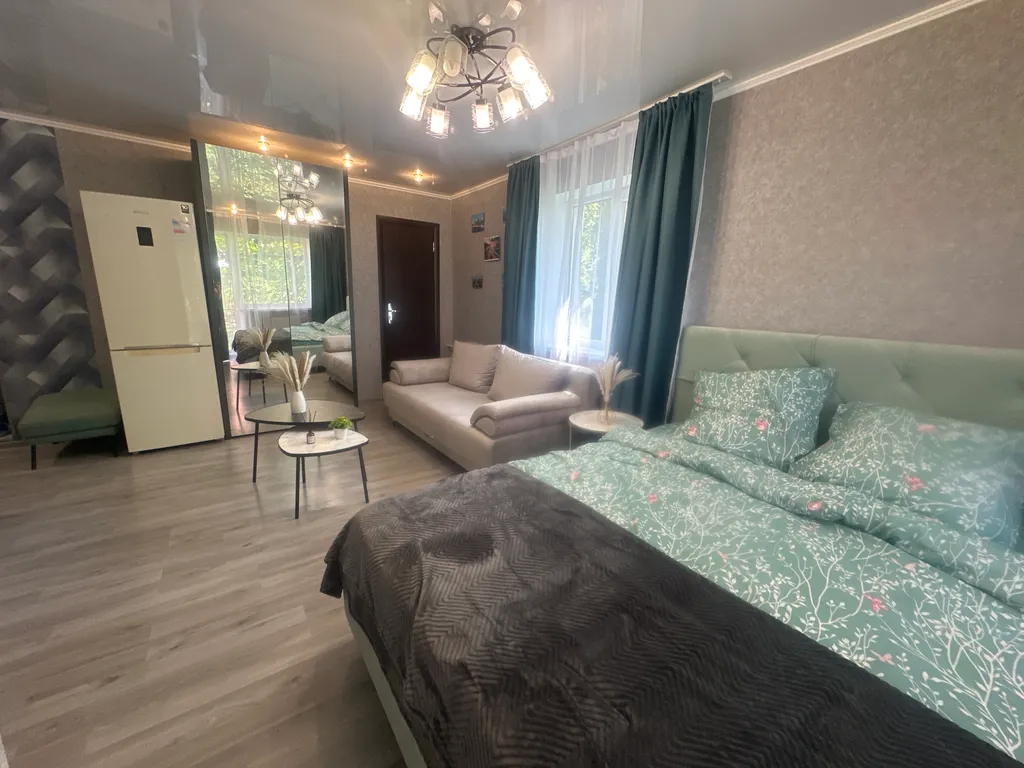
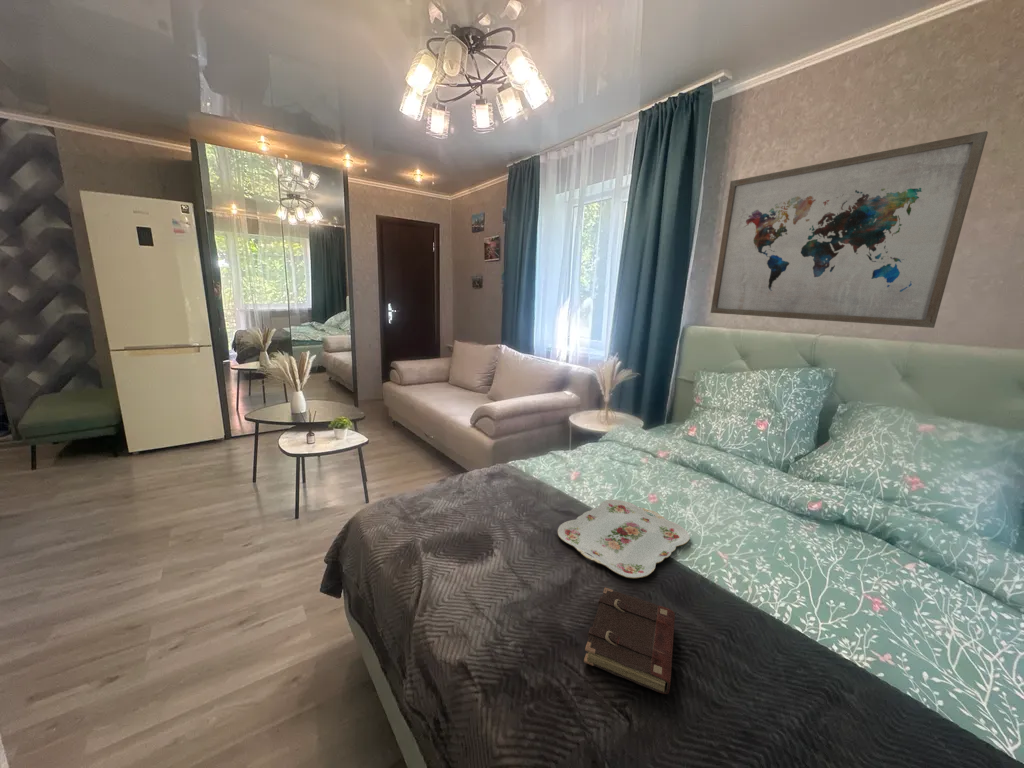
+ wall art (817, 243)
+ serving tray (623, 534)
+ book (631, 633)
